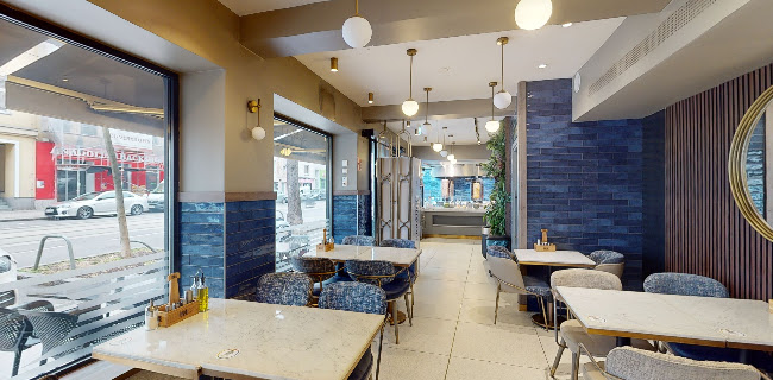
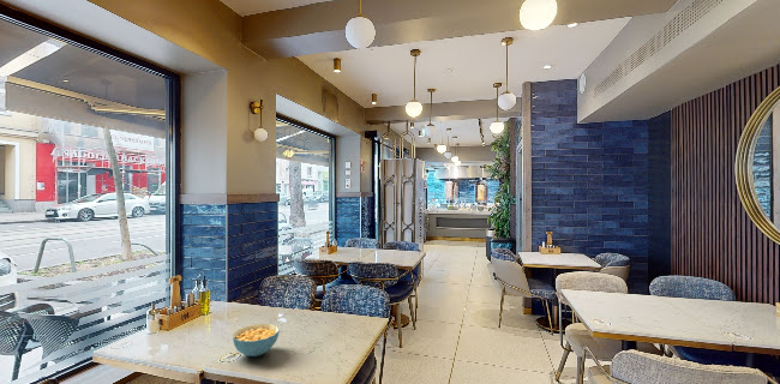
+ cereal bowl (256, 342)
